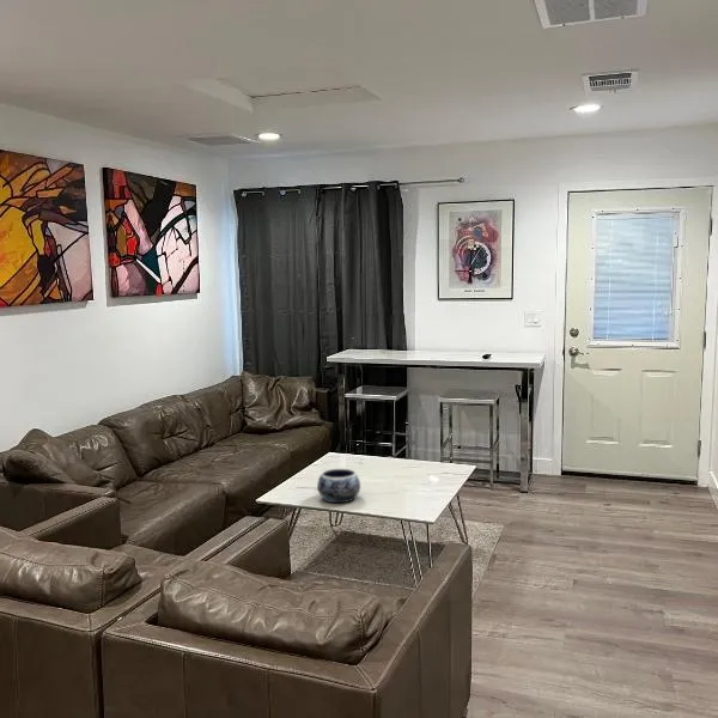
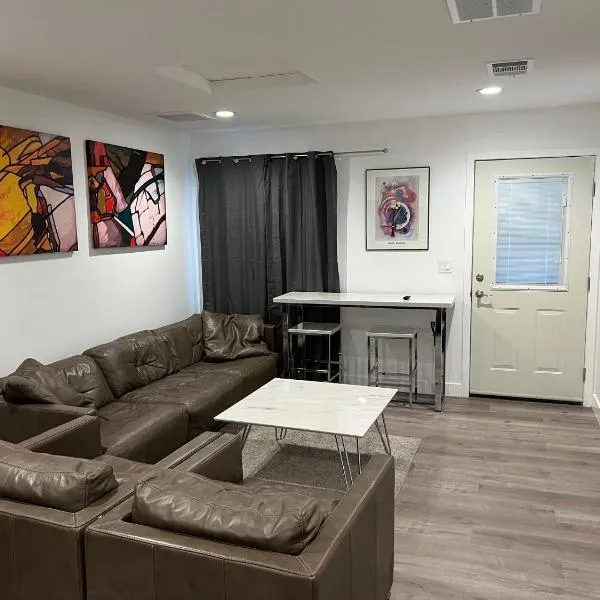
- decorative bowl (339, 485)
